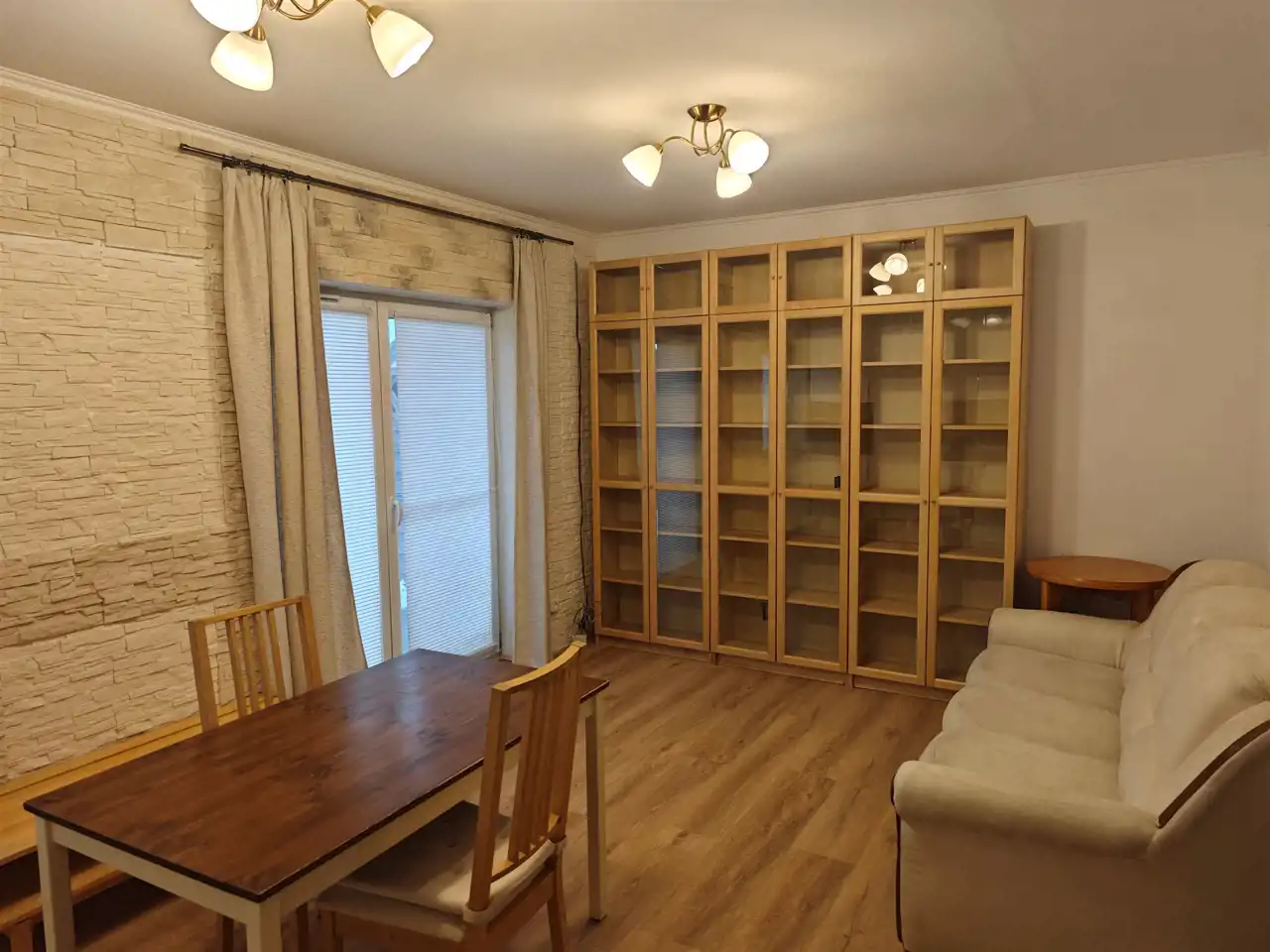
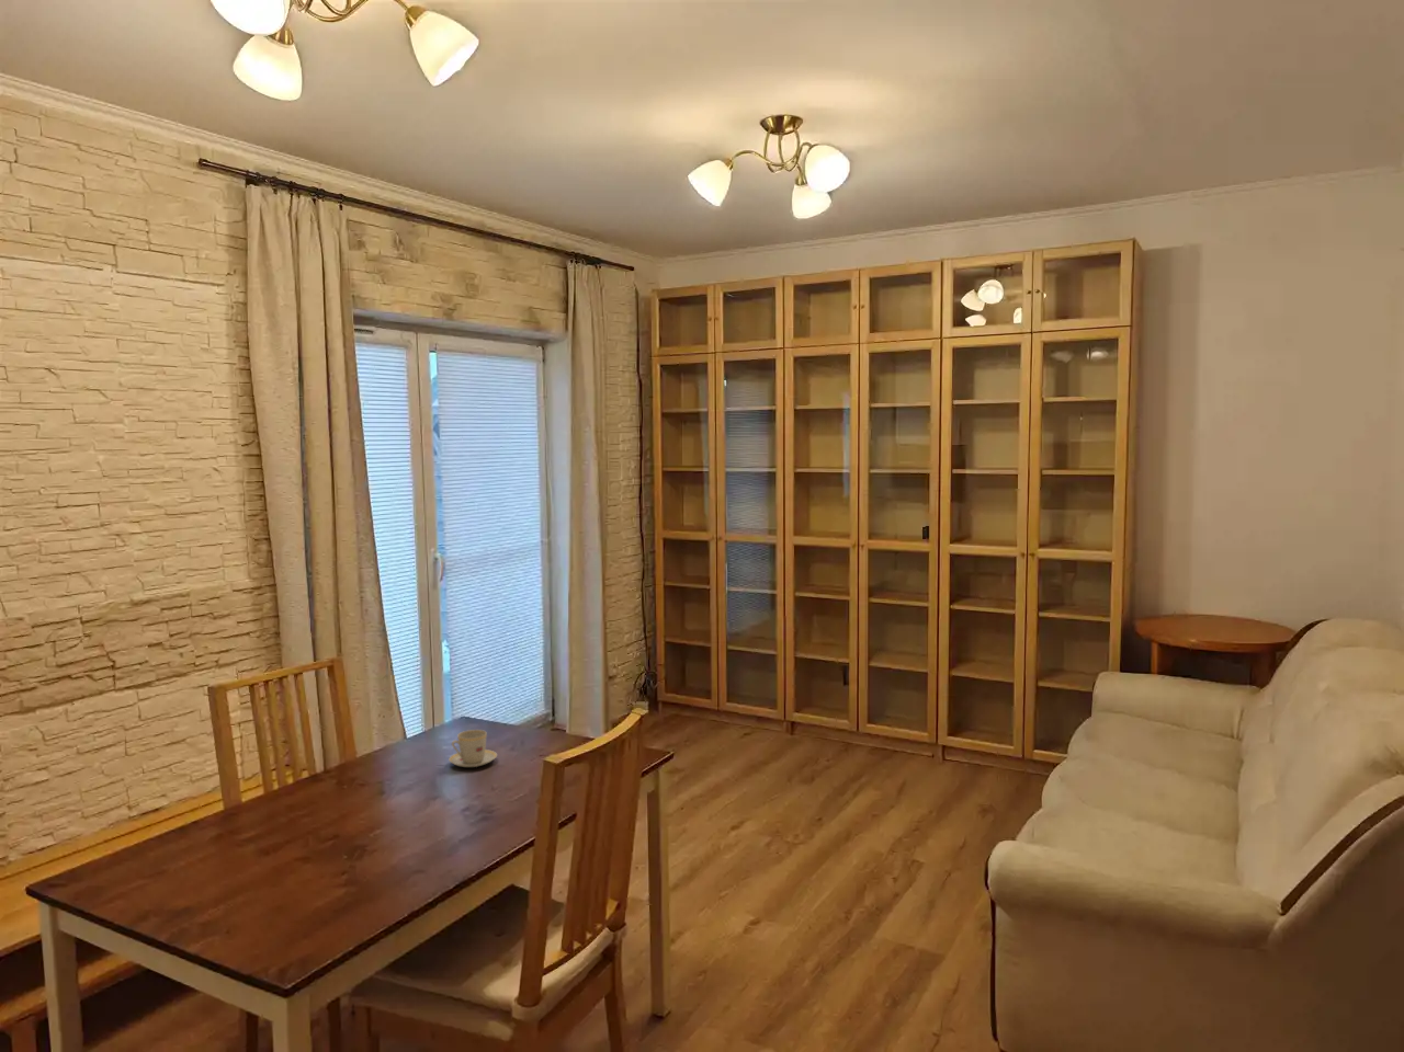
+ teacup (472, 747)
